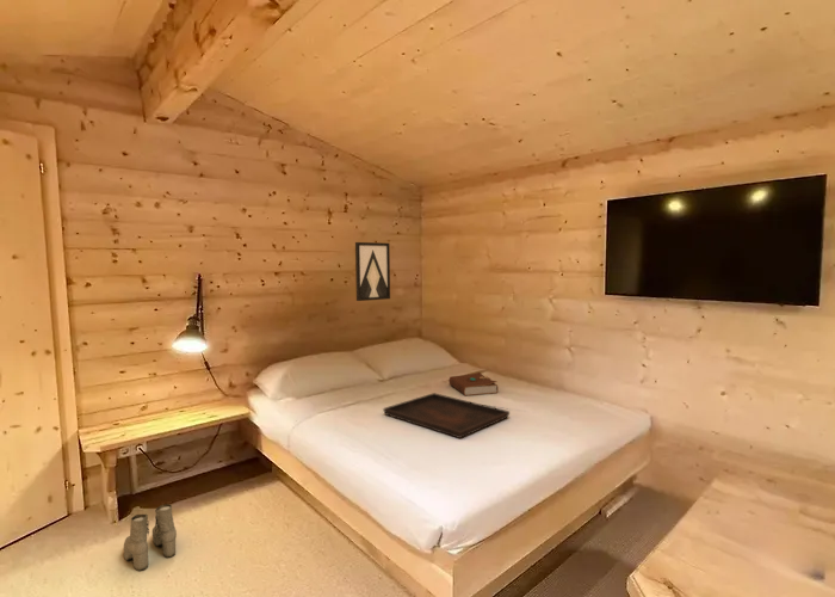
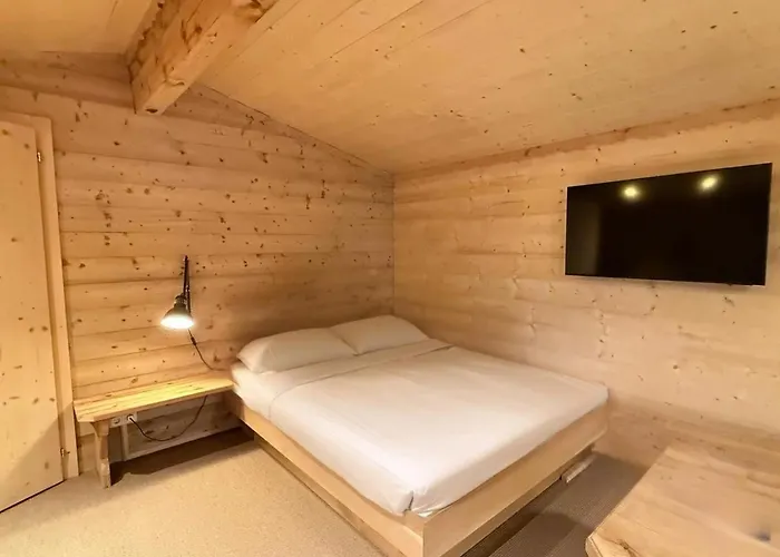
- book (472, 382)
- serving tray (445, 412)
- wall art (372, 271)
- boots (148, 529)
